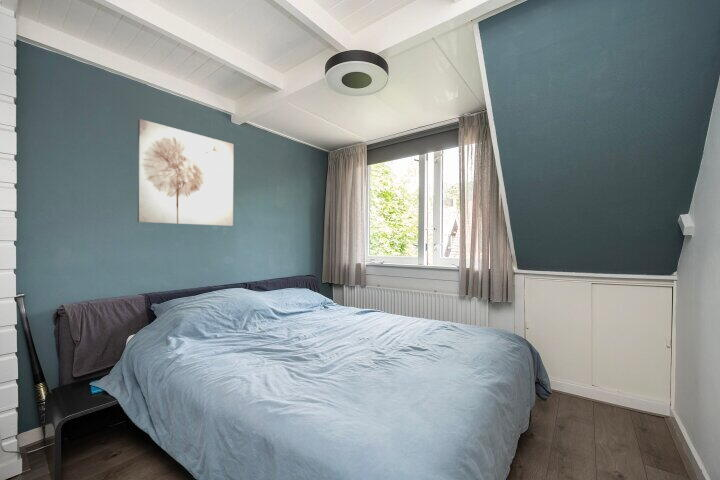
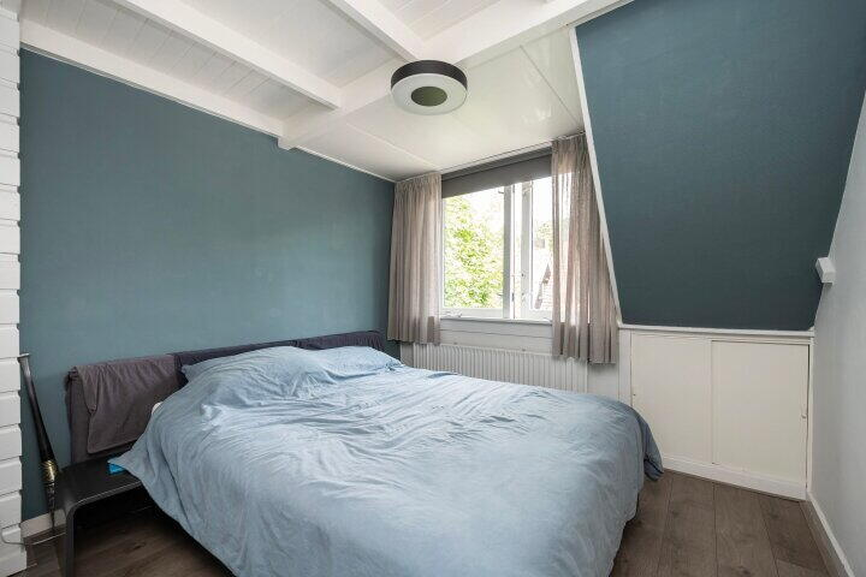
- wall art (190, 178)
